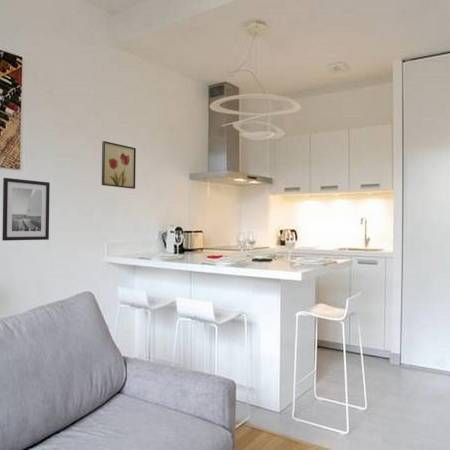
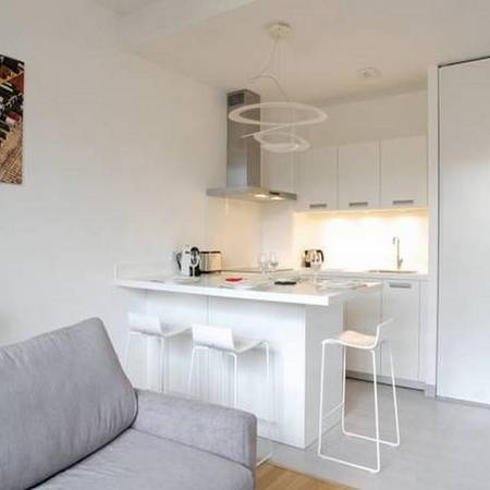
- wall art (27, 210)
- wall art (118, 165)
